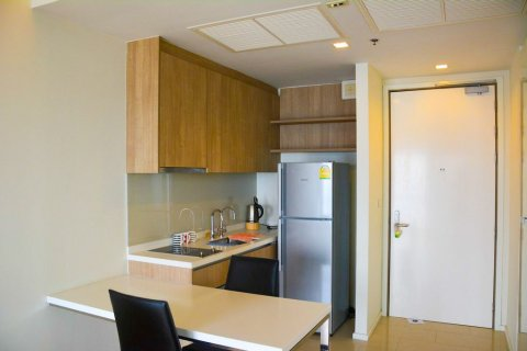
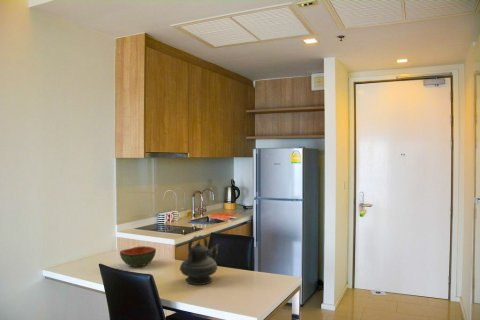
+ teapot (203, 256)
+ bowl (138, 257)
